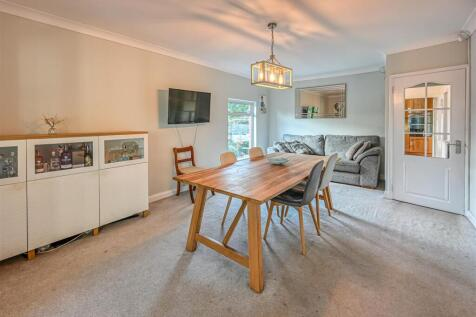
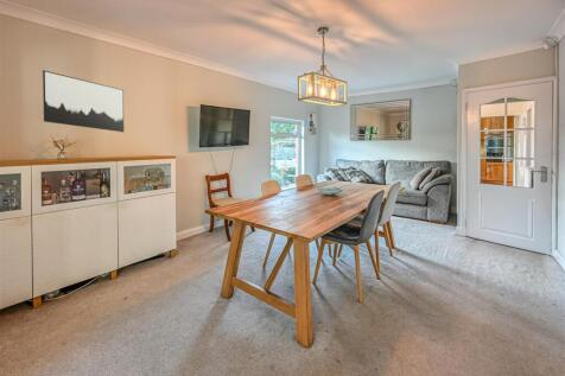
+ wall art (87, 103)
